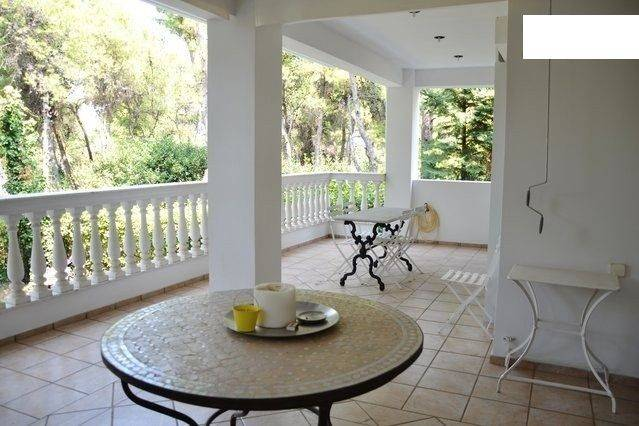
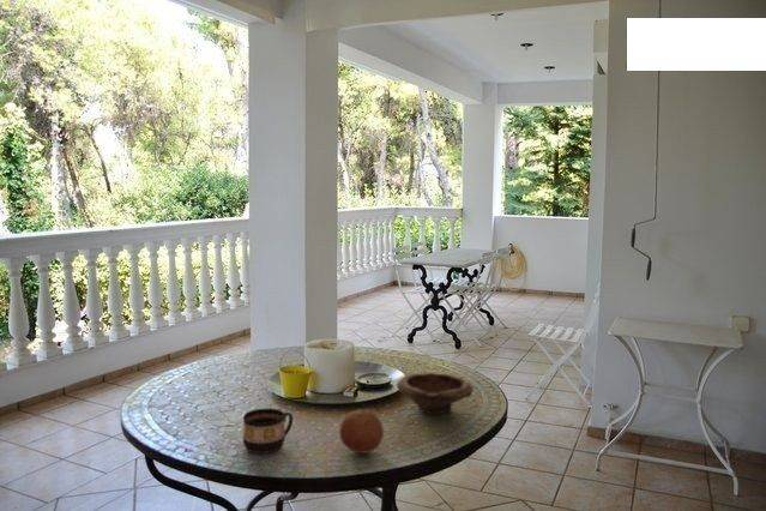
+ cup (266, 431)
+ fruit (361, 429)
+ bowl (434, 395)
